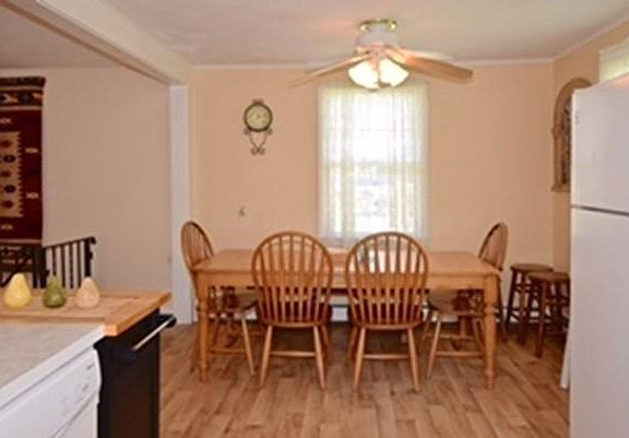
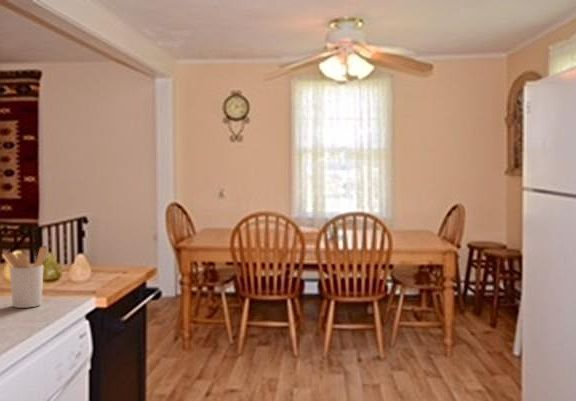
+ utensil holder (23, 277)
